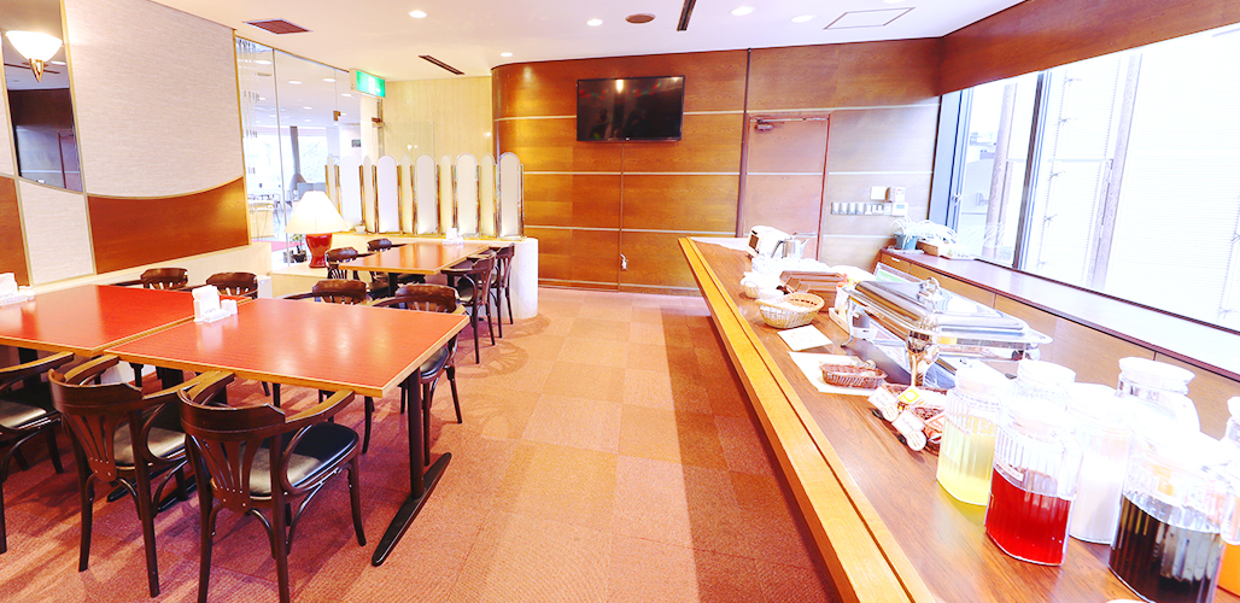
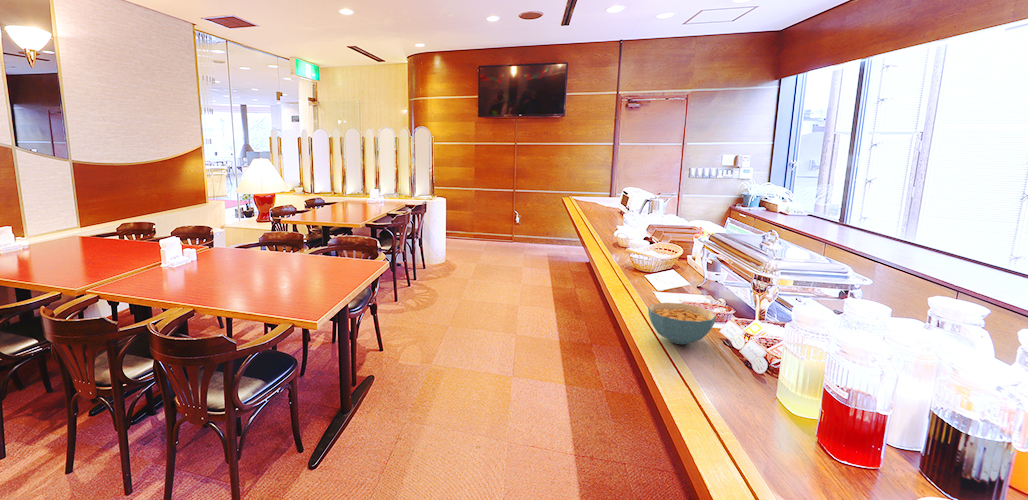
+ cereal bowl (679, 326)
